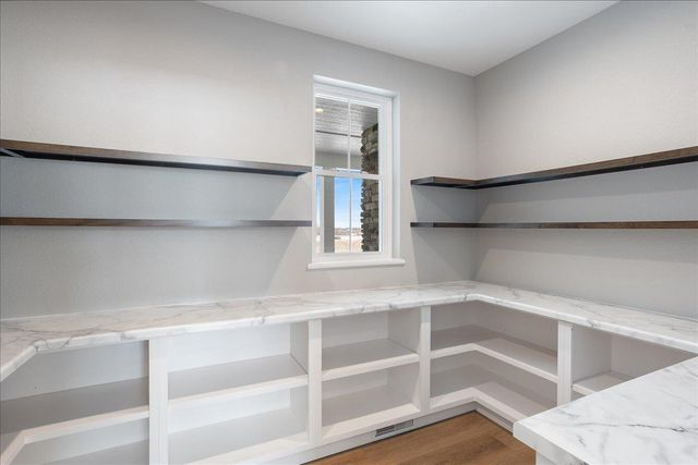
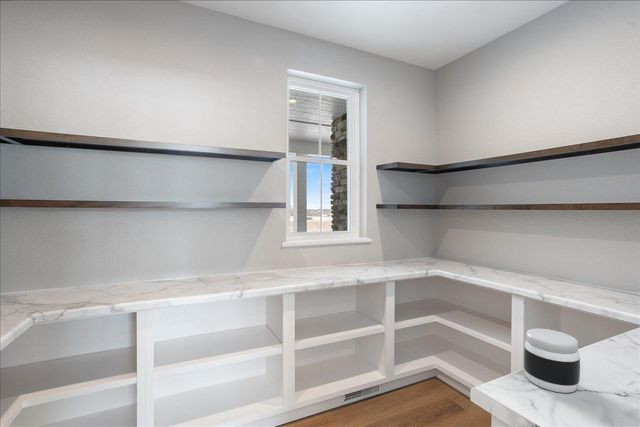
+ jar (550, 358)
